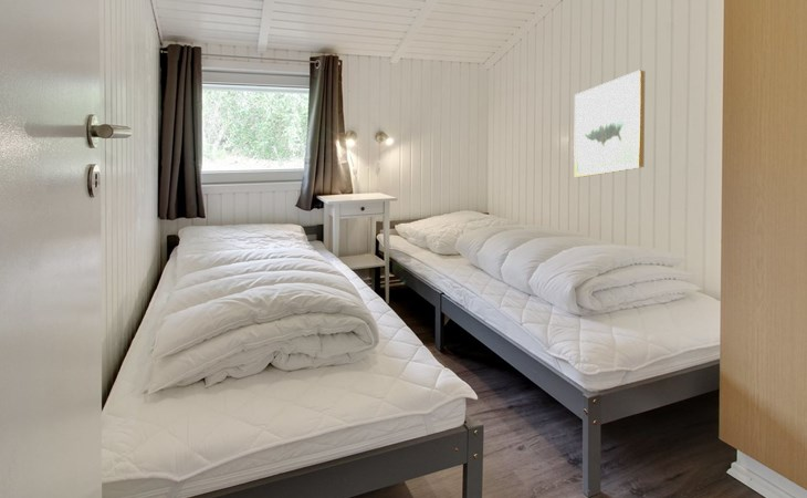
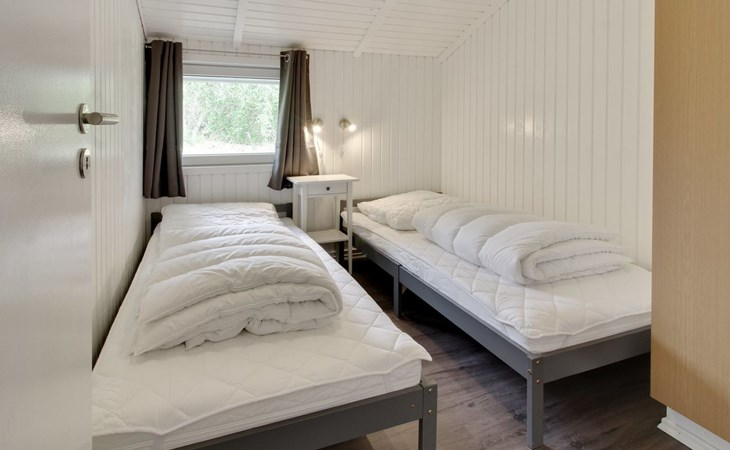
- wall art (606, 127)
